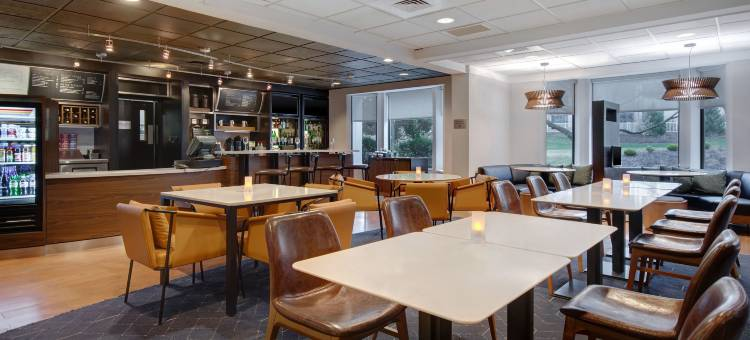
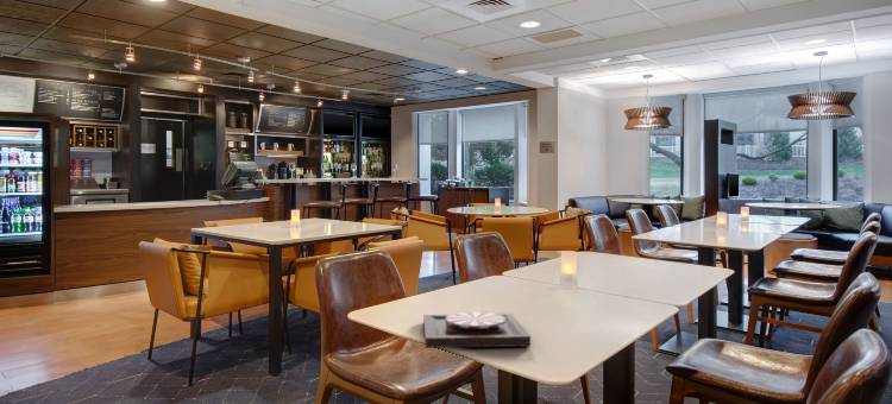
+ plate (472, 326)
